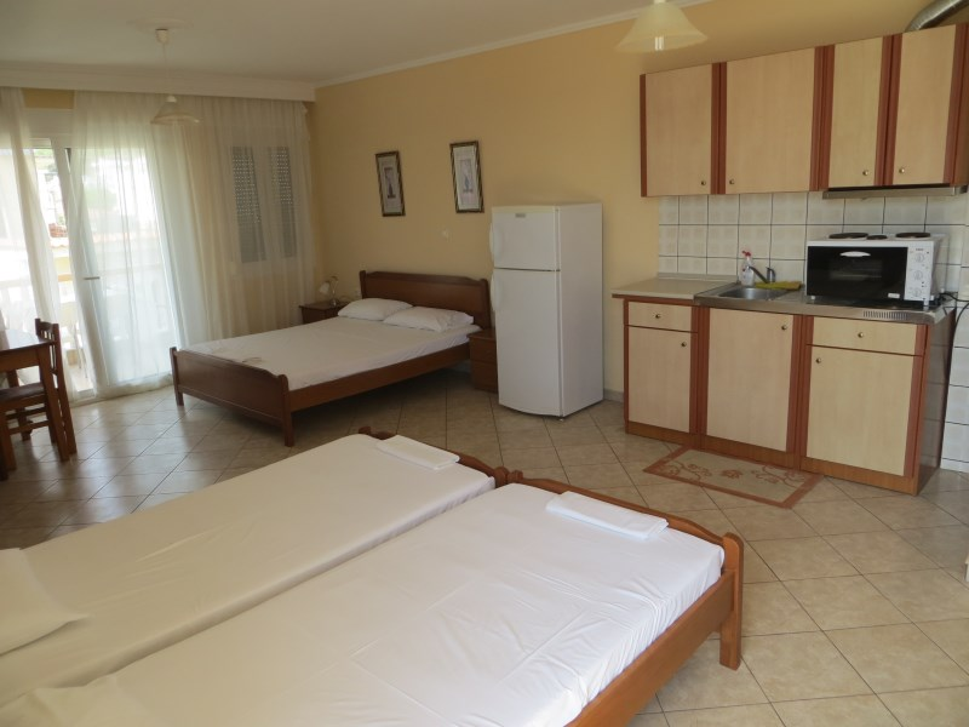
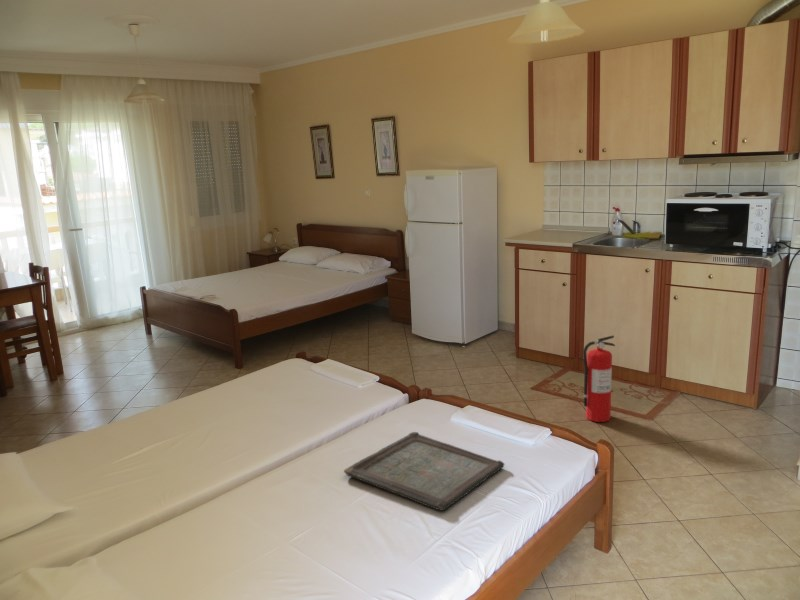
+ serving tray (424, 467)
+ fire extinguisher (598, 377)
